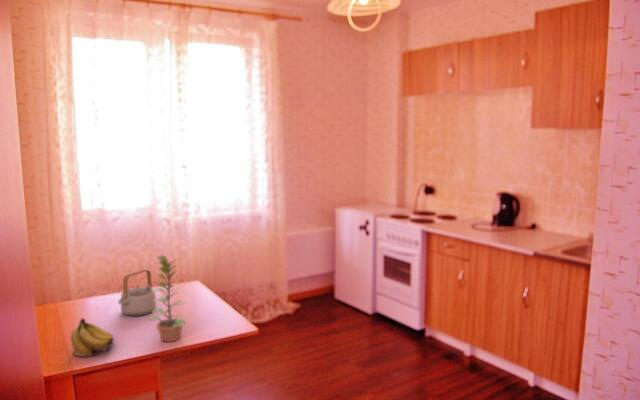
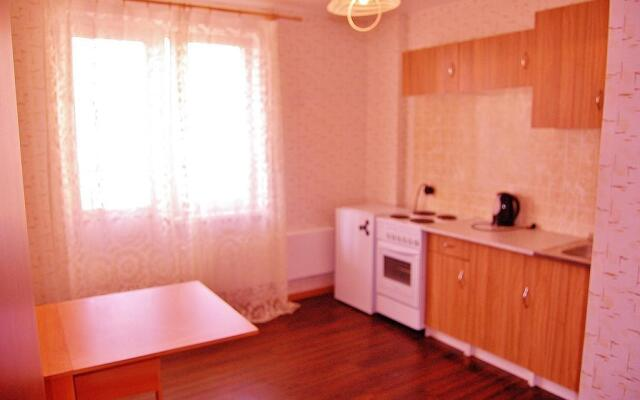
- teapot (135, 292)
- plant (167, 297)
- fruit (94, 335)
